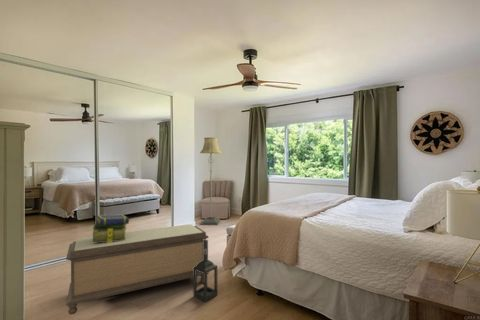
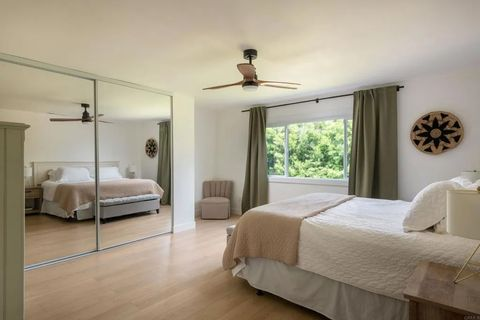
- bench (142, 261)
- floor lamp (210, 180)
- lantern (205, 267)
- stack of books (110, 226)
